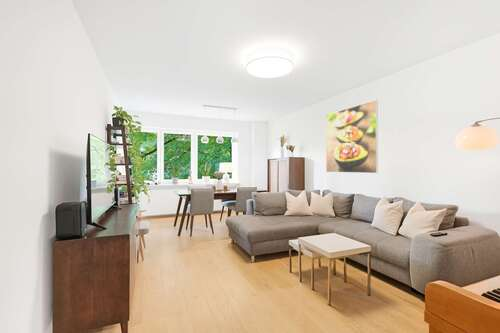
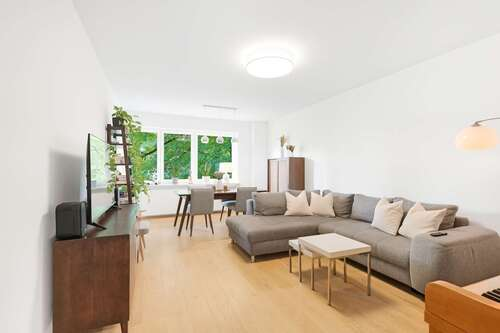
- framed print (348, 140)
